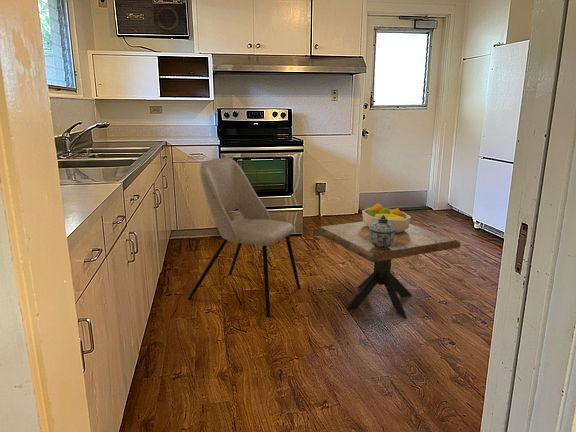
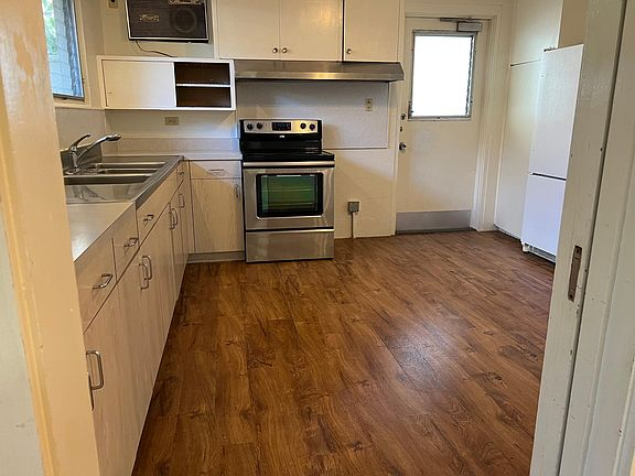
- dining chair (245, 229)
- fruit bowl (385, 217)
- lidded jar (382, 230)
- side table (382, 267)
